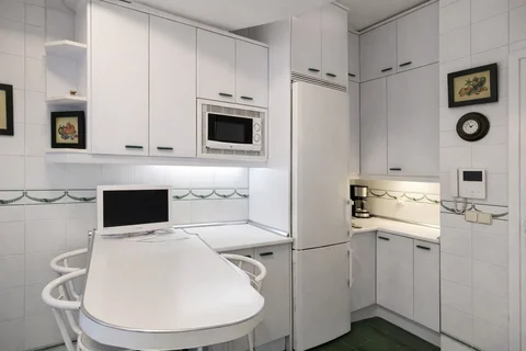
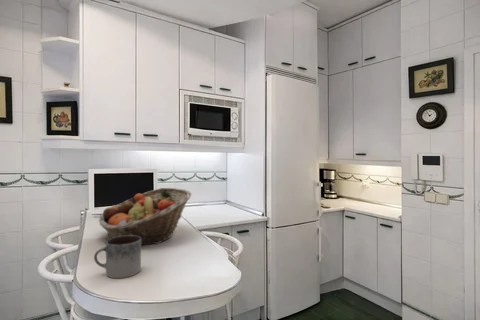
+ fruit basket (146, 213)
+ mug (118, 256)
